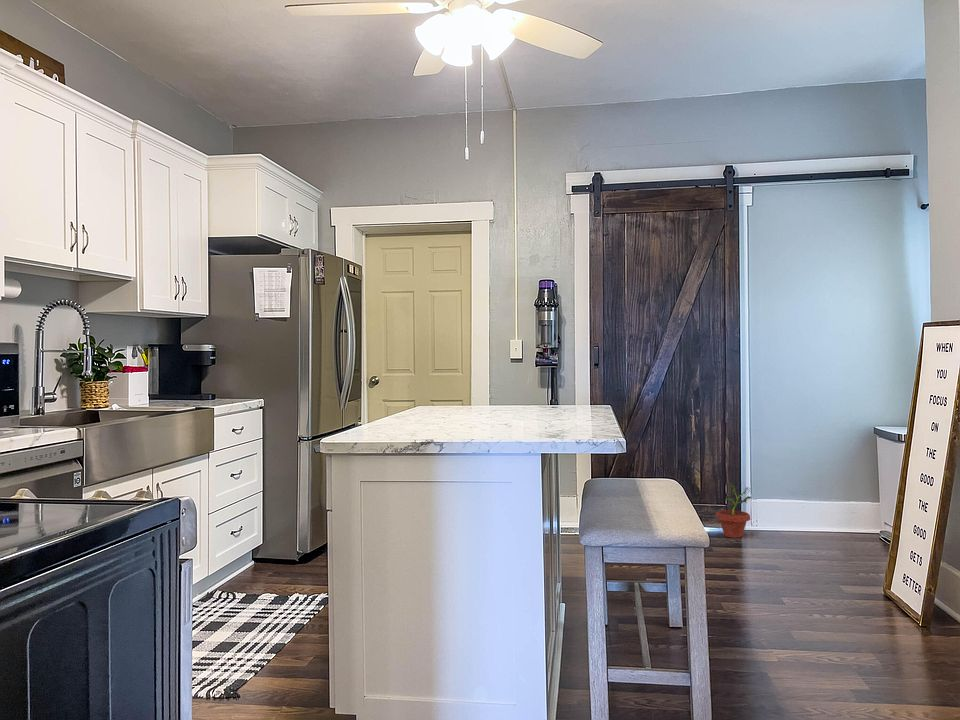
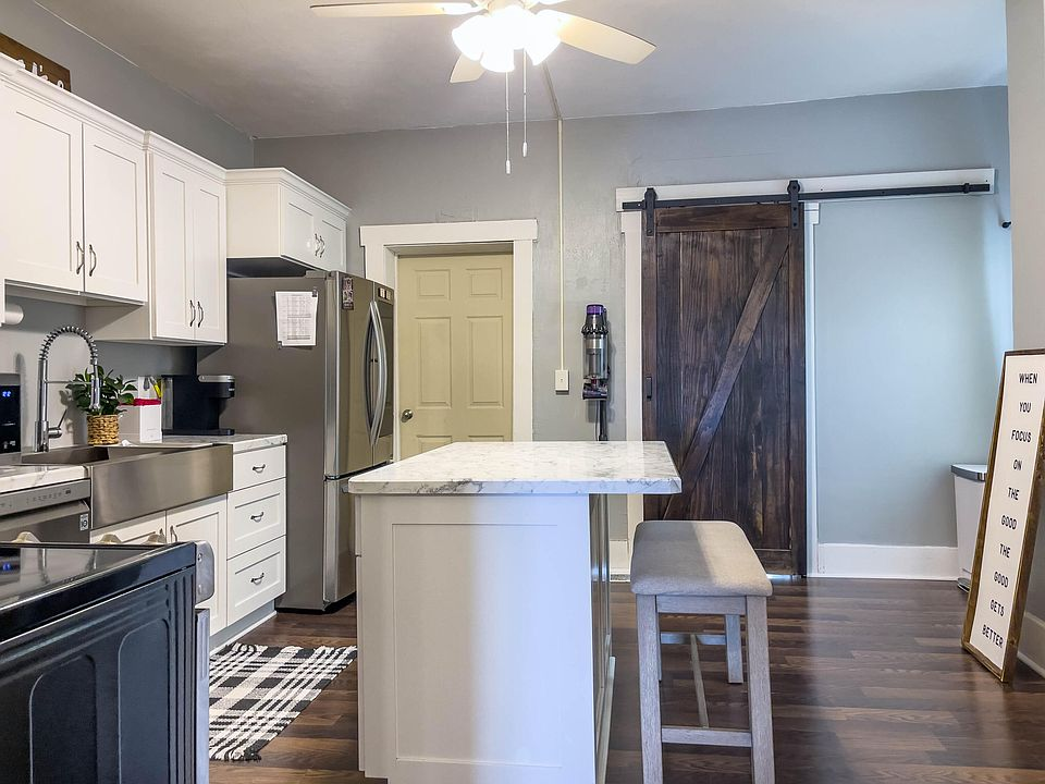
- potted plant (734, 510)
